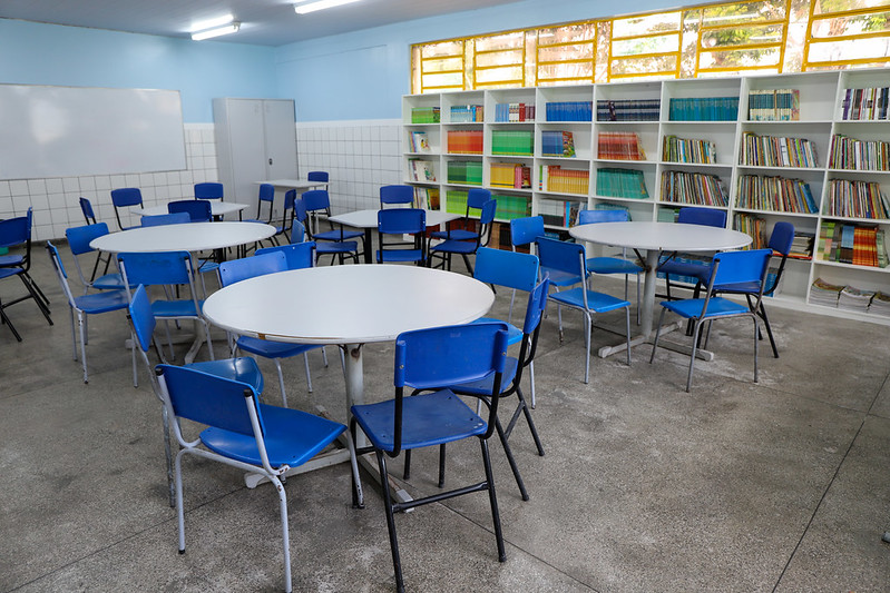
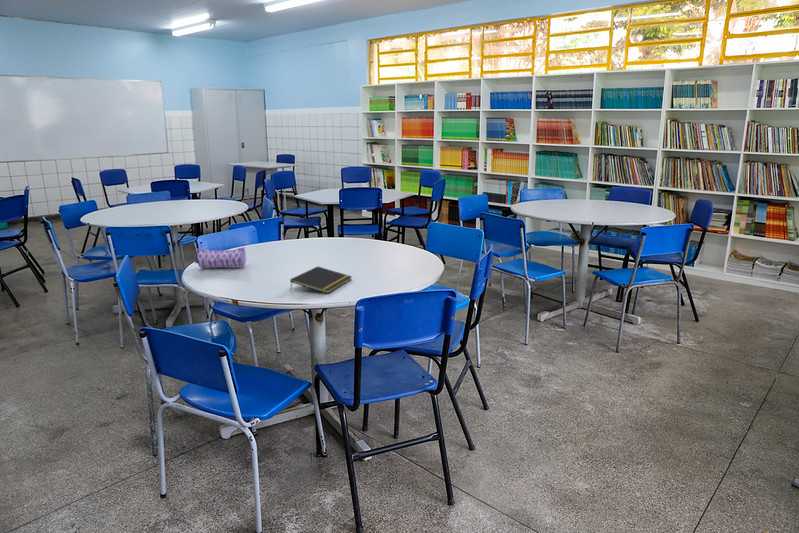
+ pencil case (221, 257)
+ notepad (322, 279)
